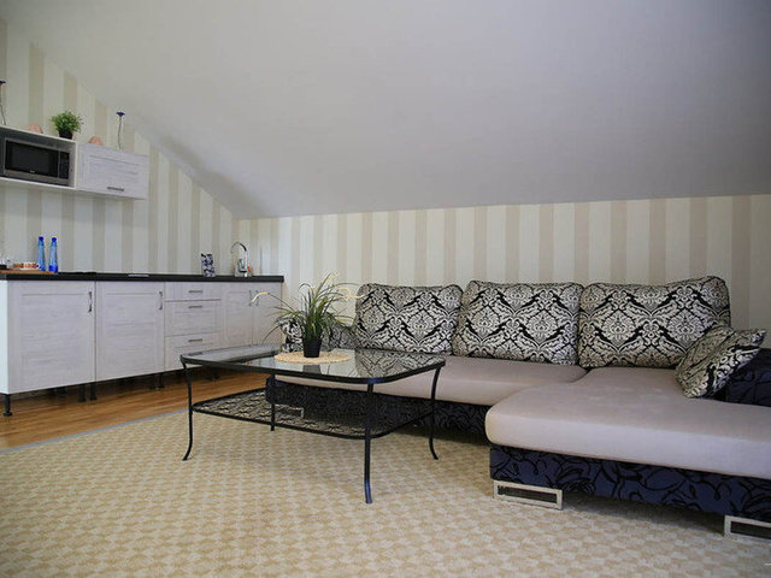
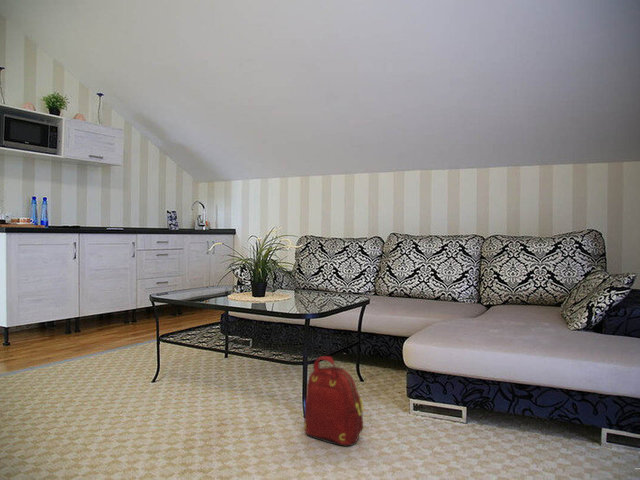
+ backpack (333, 394)
